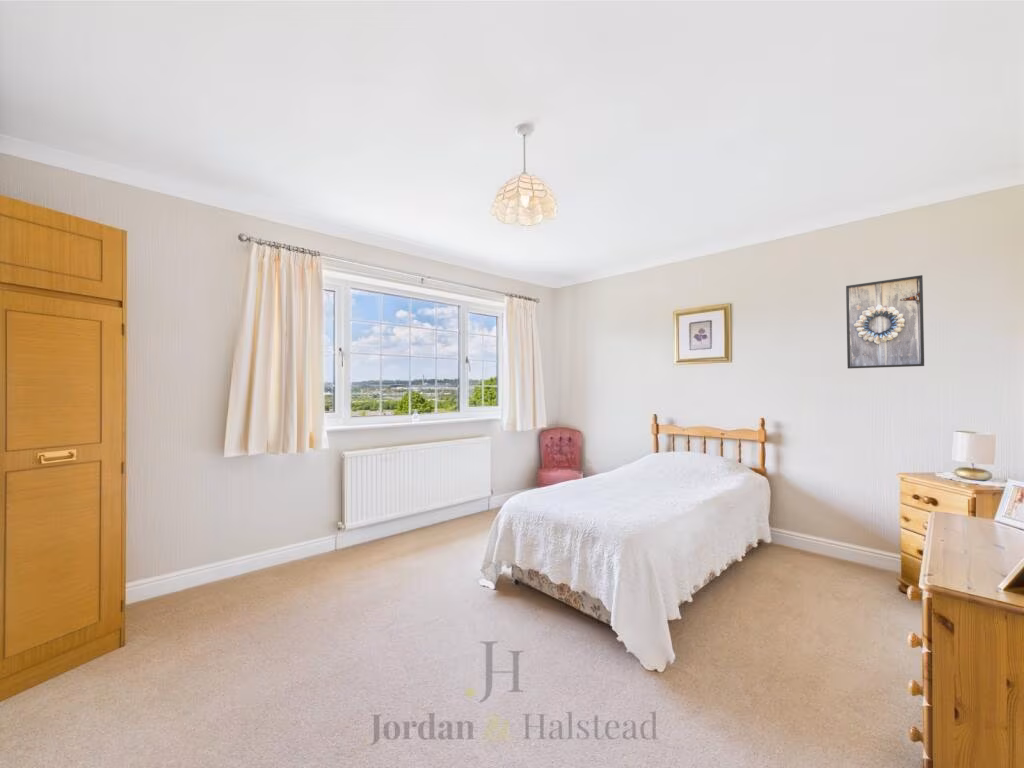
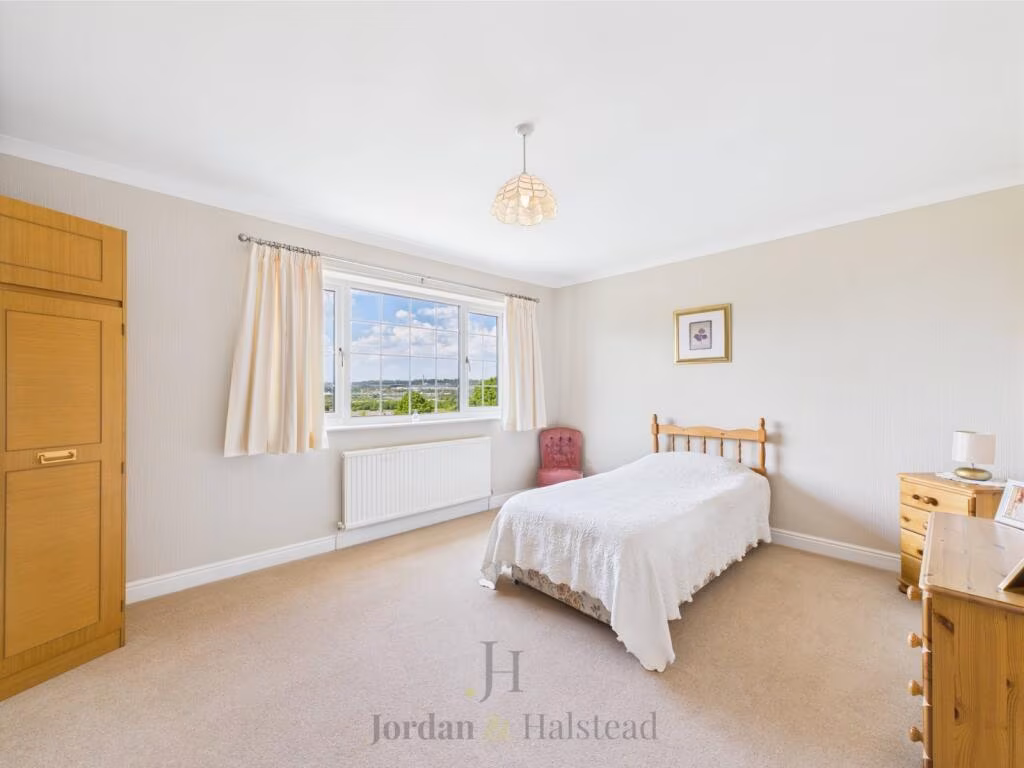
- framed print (883, 324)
